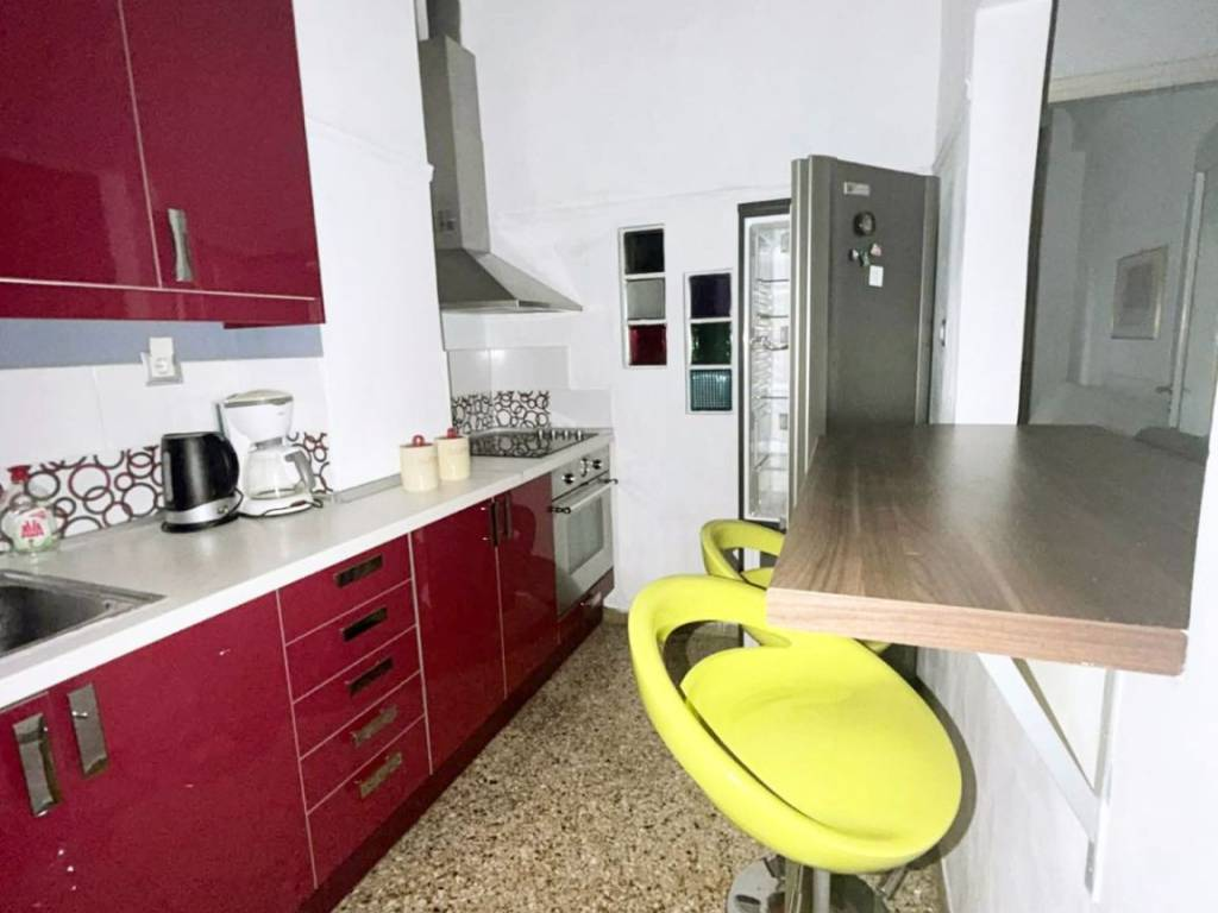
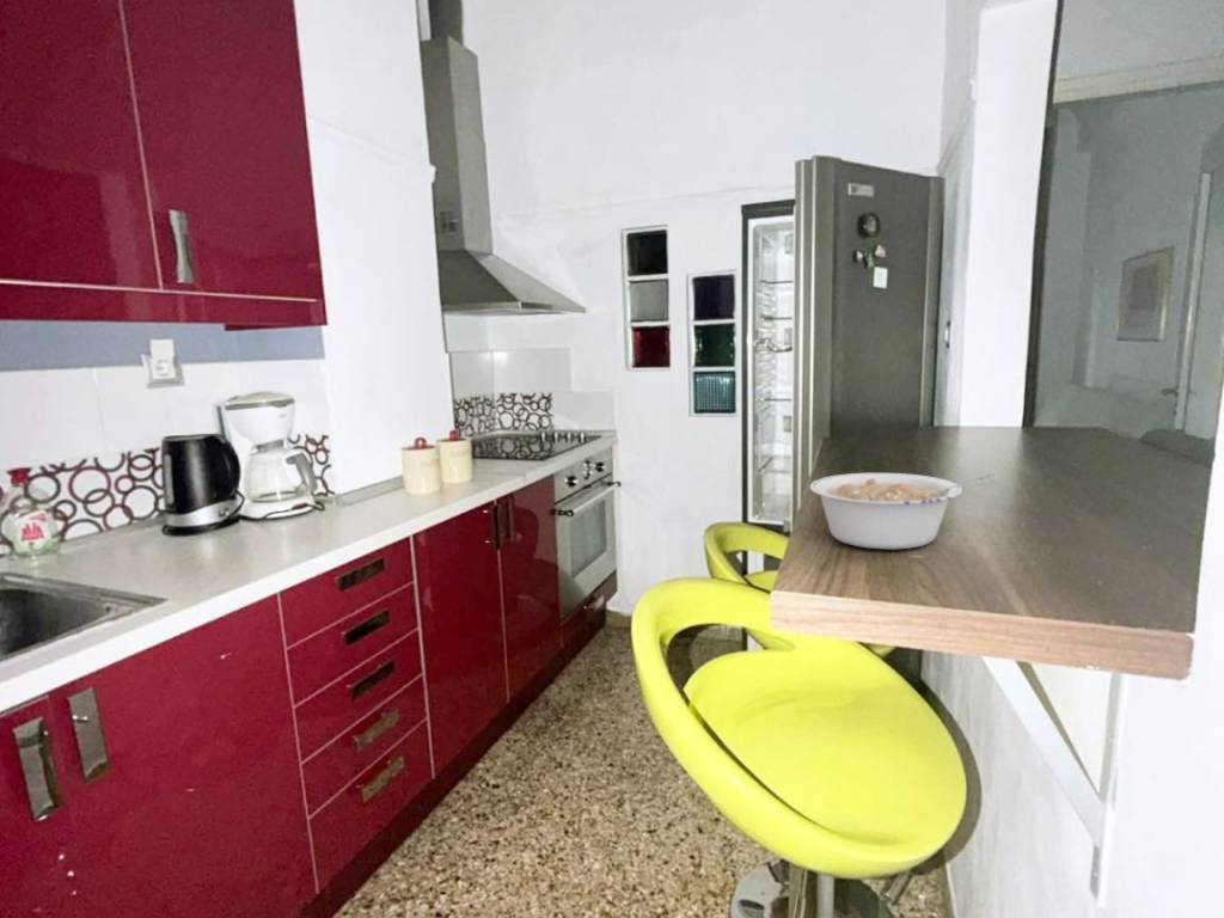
+ legume (887, 504)
